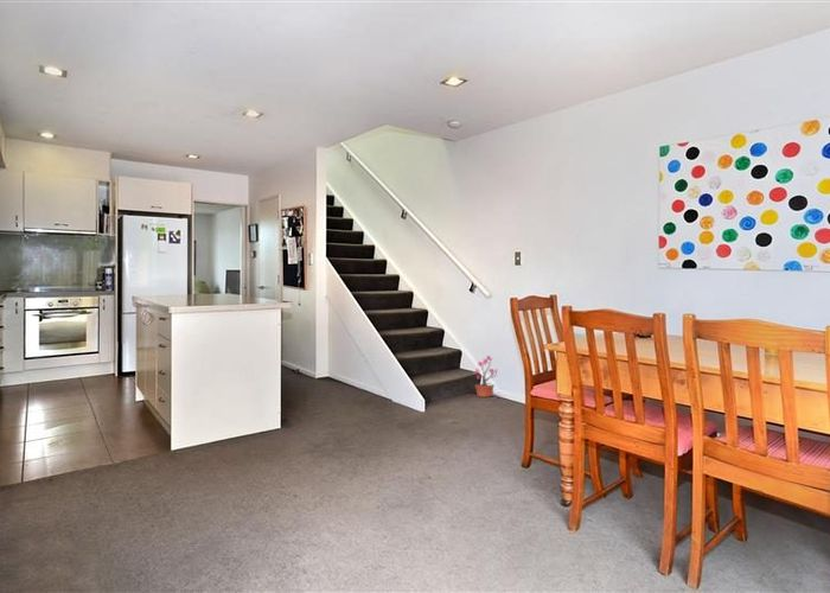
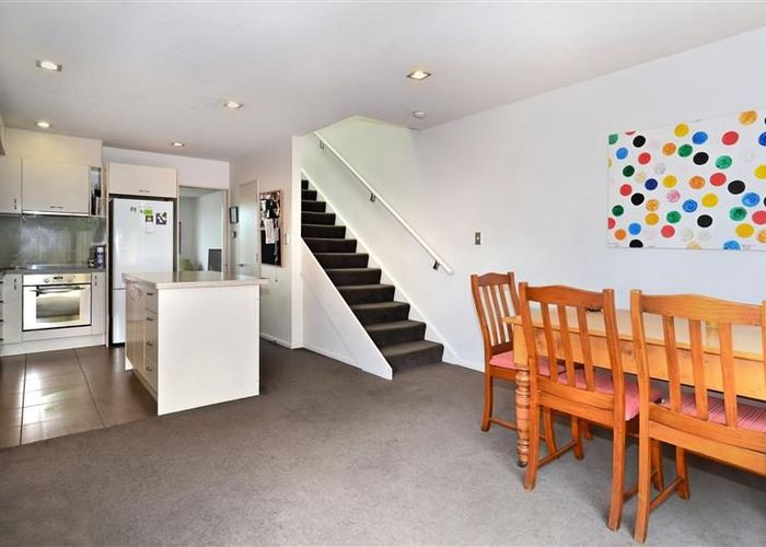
- potted plant (481, 376)
